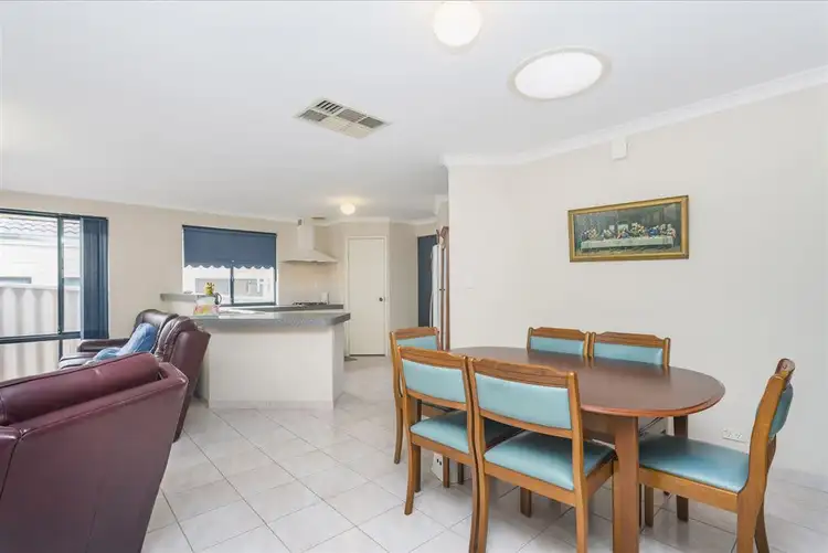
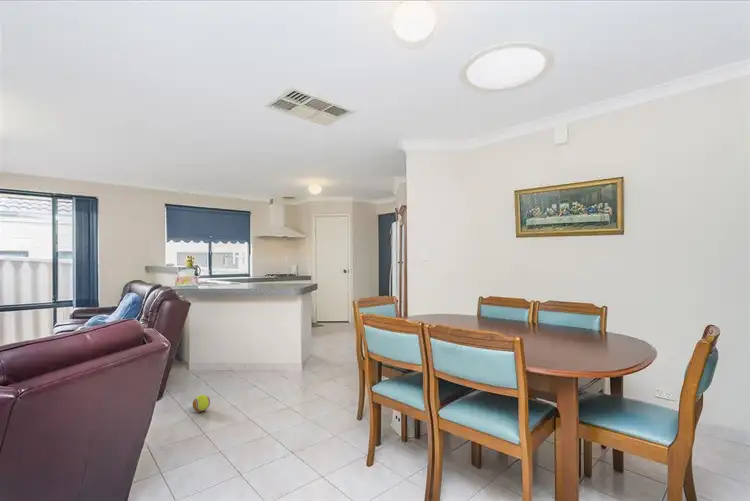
+ ball (201, 403)
